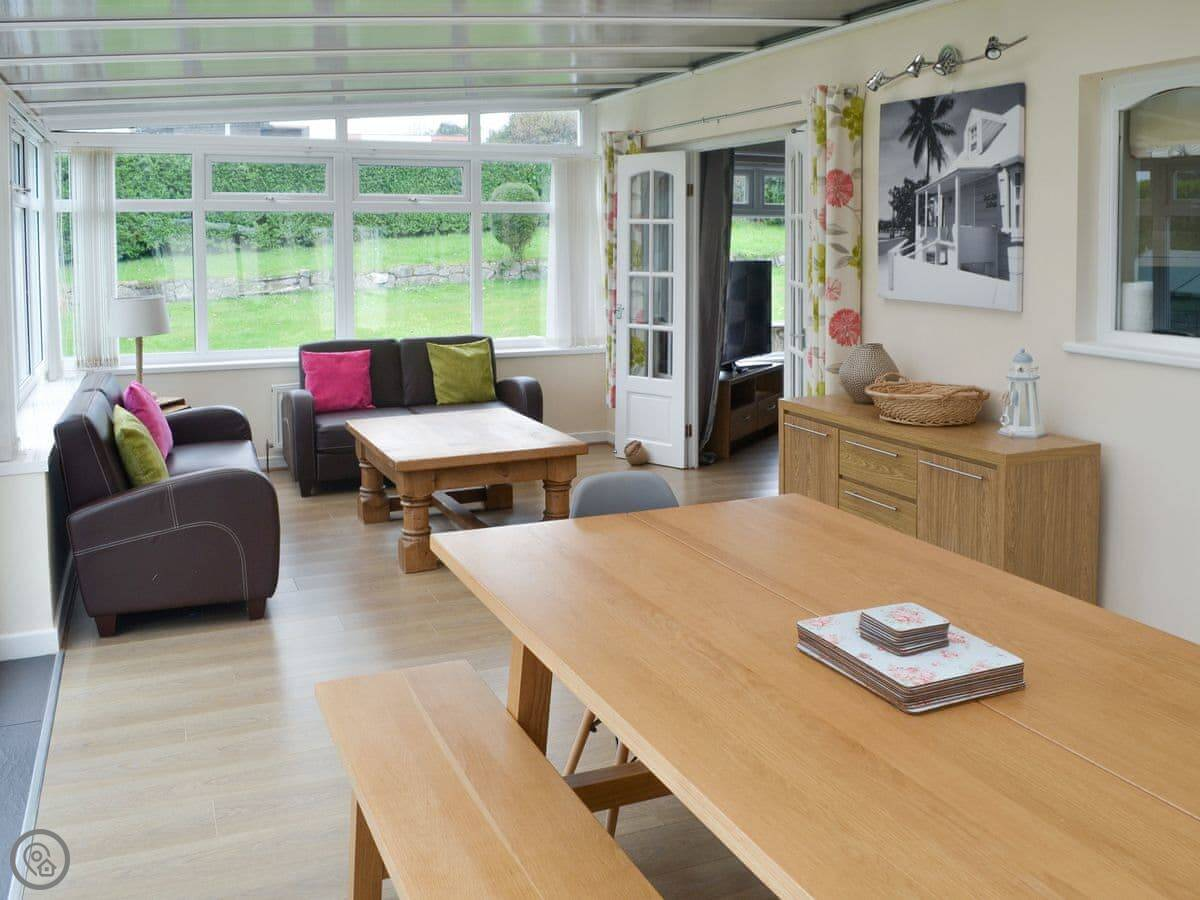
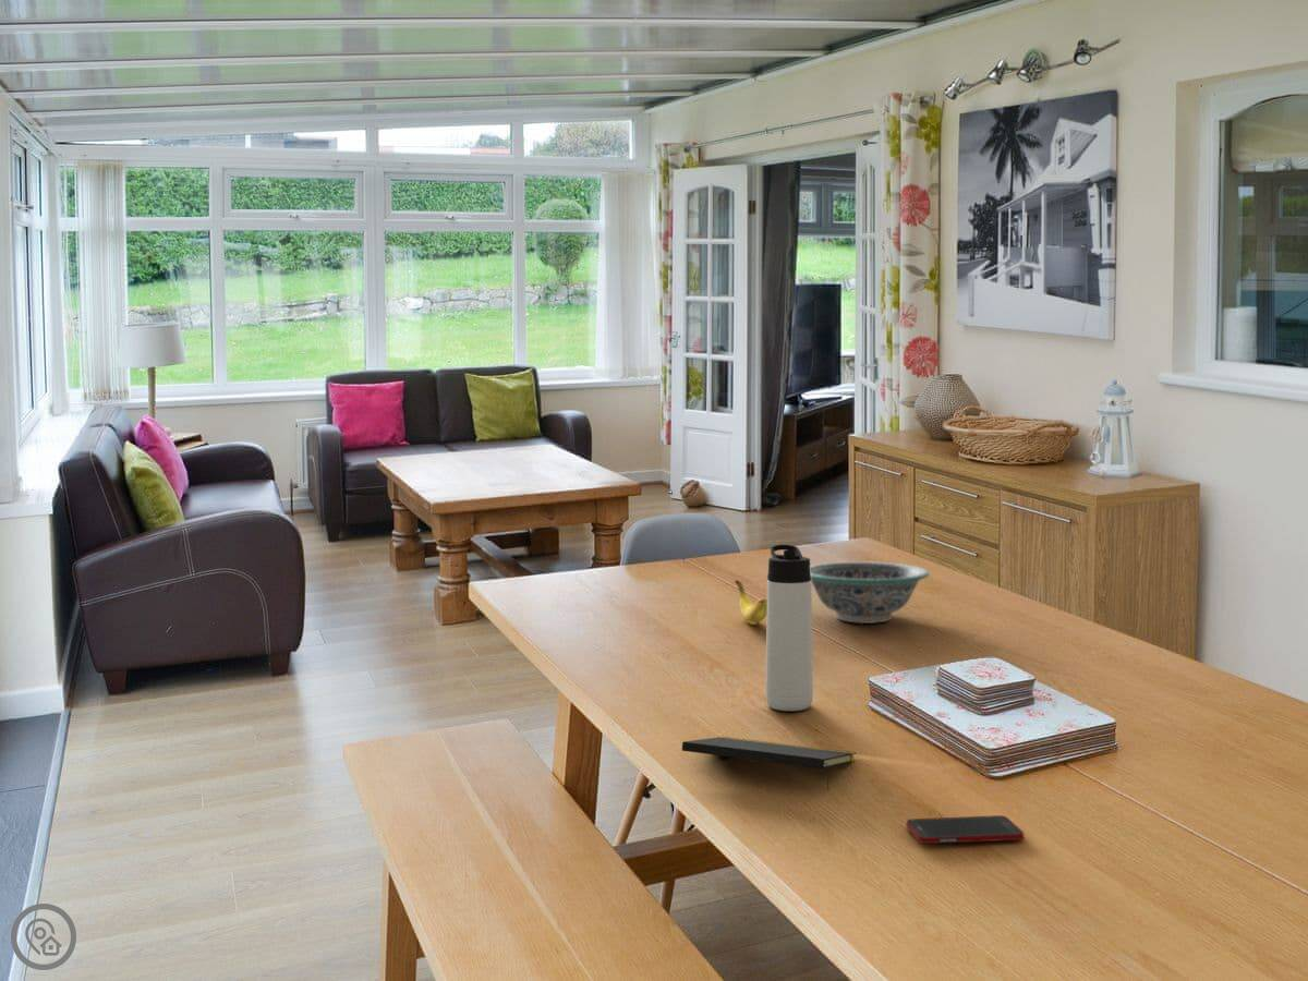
+ cell phone (964, 829)
+ notepad (770, 751)
+ decorative bowl (863, 594)
+ banana (752, 605)
+ thermos bottle (787, 626)
